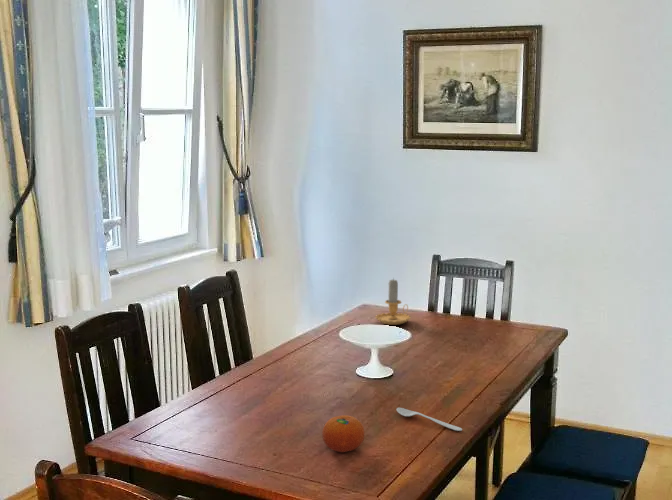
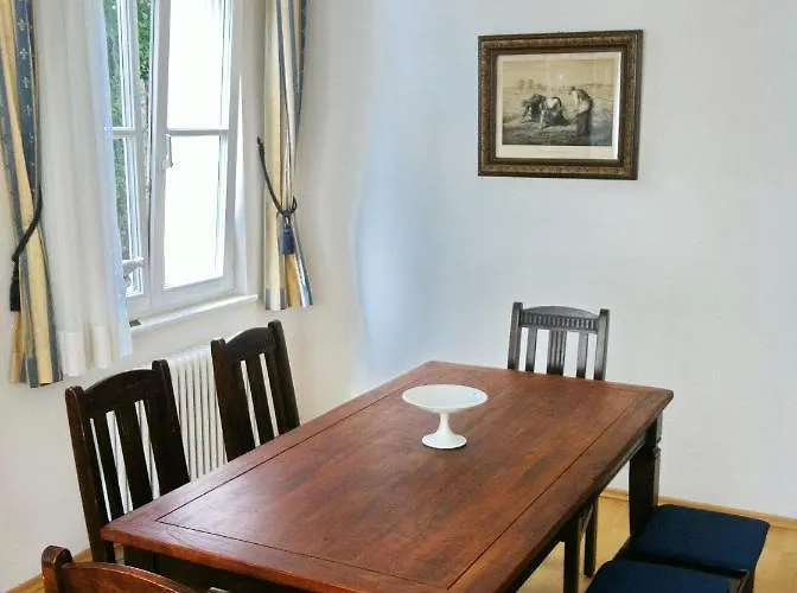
- candle (395, 299)
- spoon (428, 418)
- fruit (343, 433)
